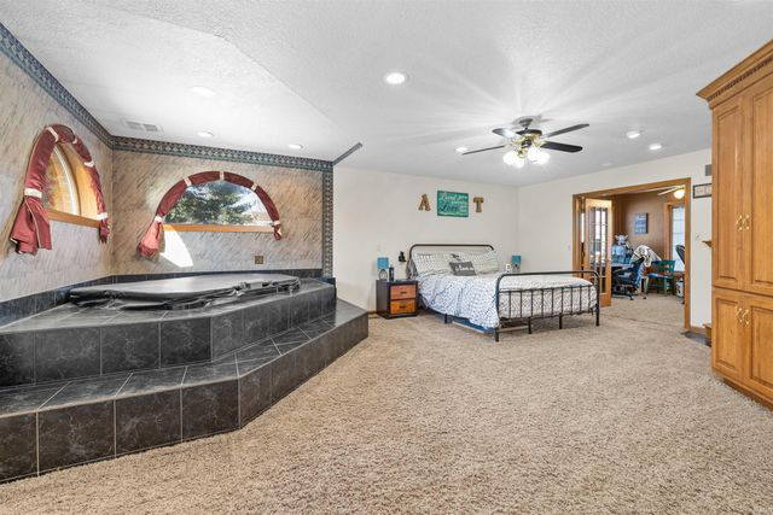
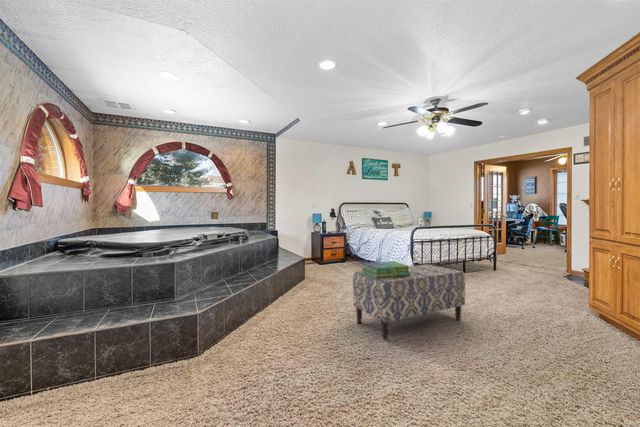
+ stack of books (385, 269)
+ bench (409, 296)
